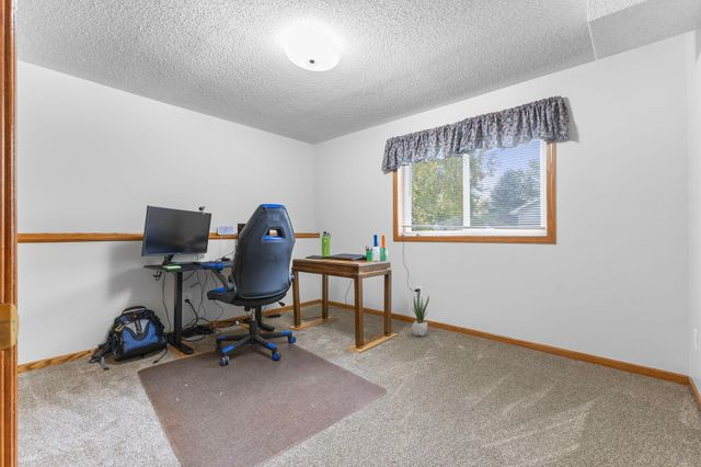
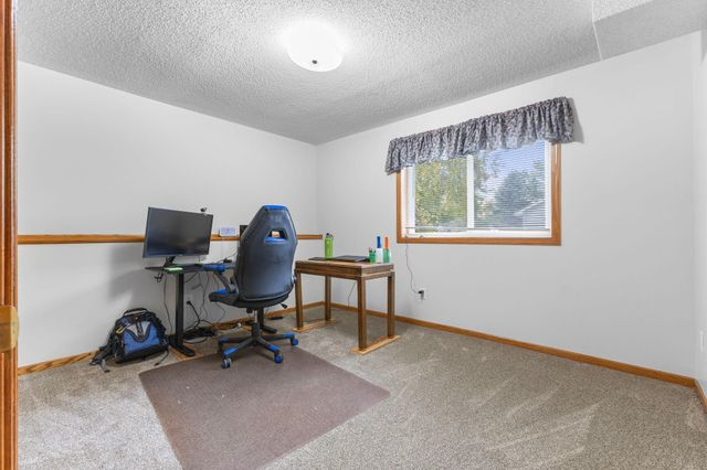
- potted plant (420, 314)
